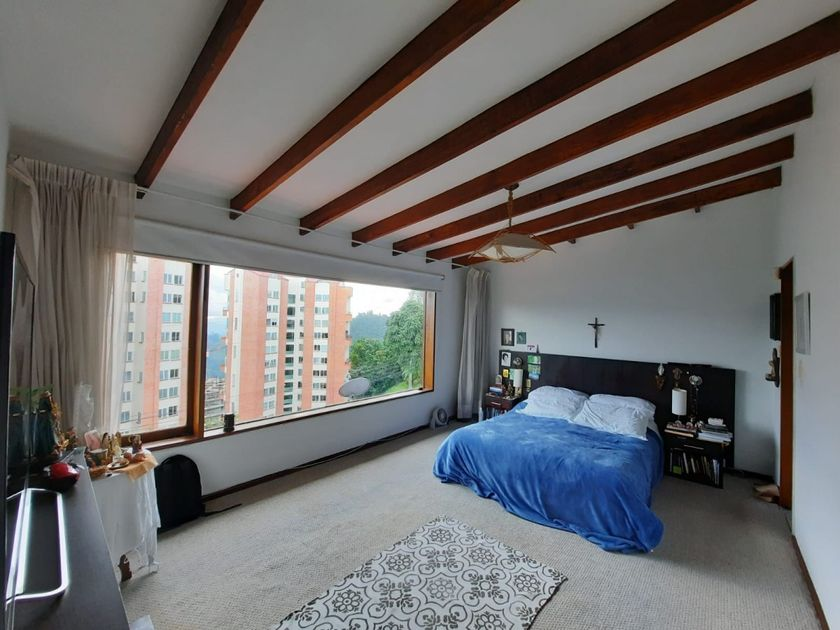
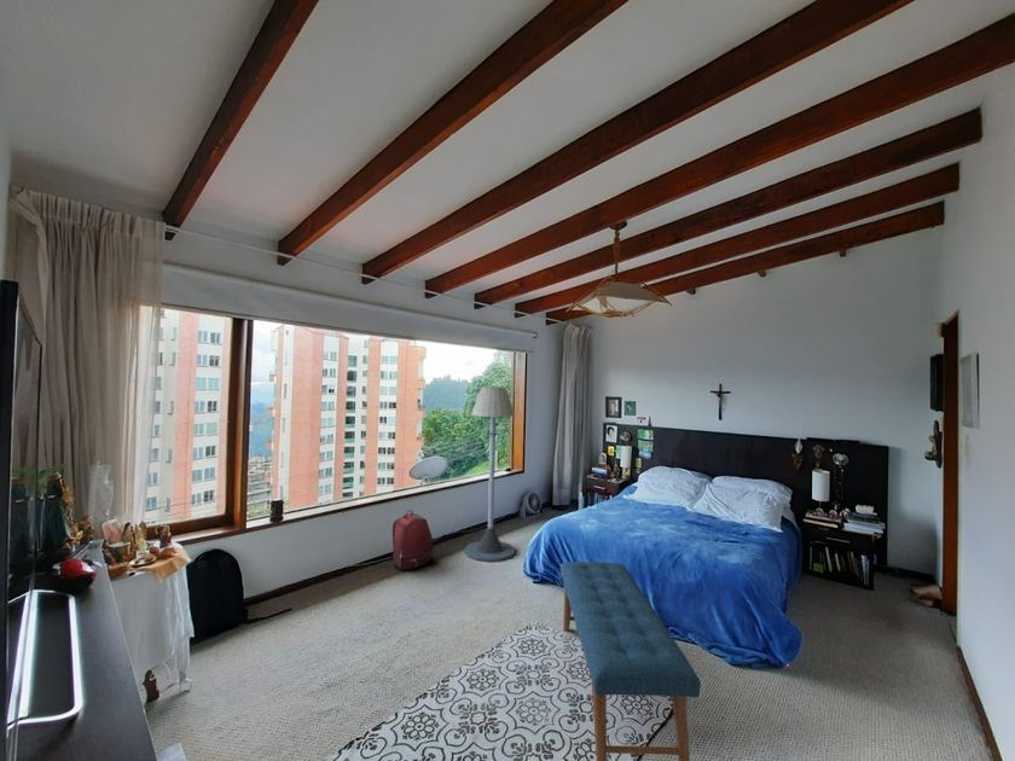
+ bench (613, 643)
+ backpack (412, 536)
+ floor lamp (492, 469)
